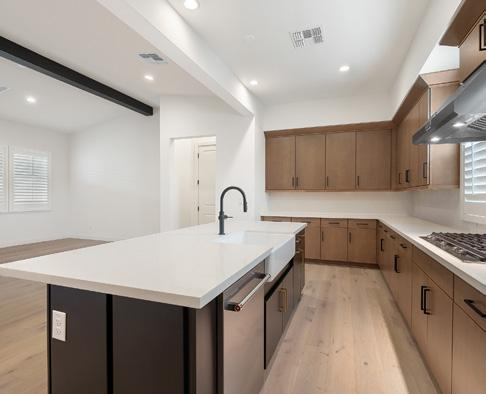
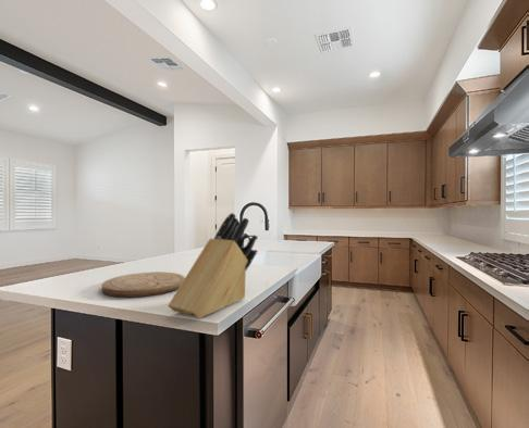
+ cutting board (145, 282)
+ knife block (219, 257)
